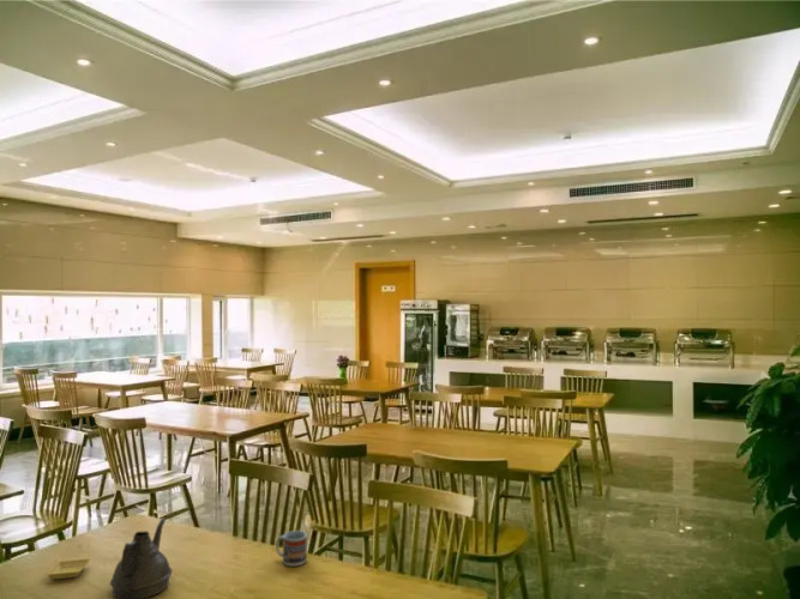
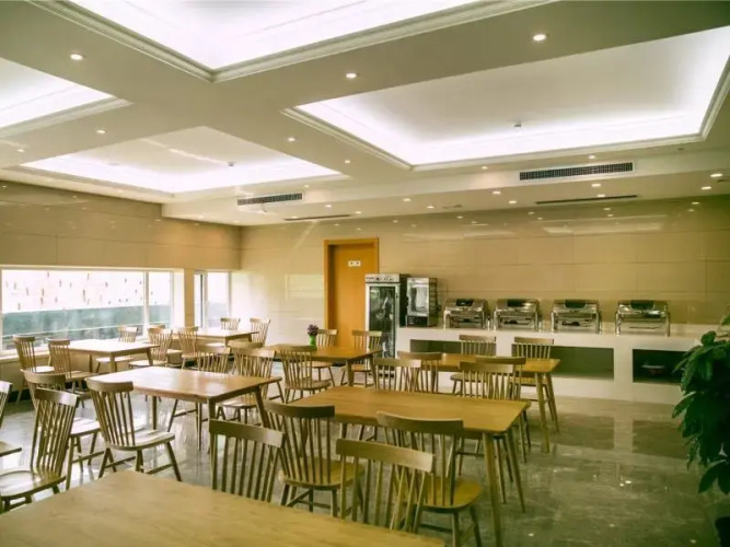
- saucer (68, 569)
- teapot (146, 555)
- cup (290, 547)
